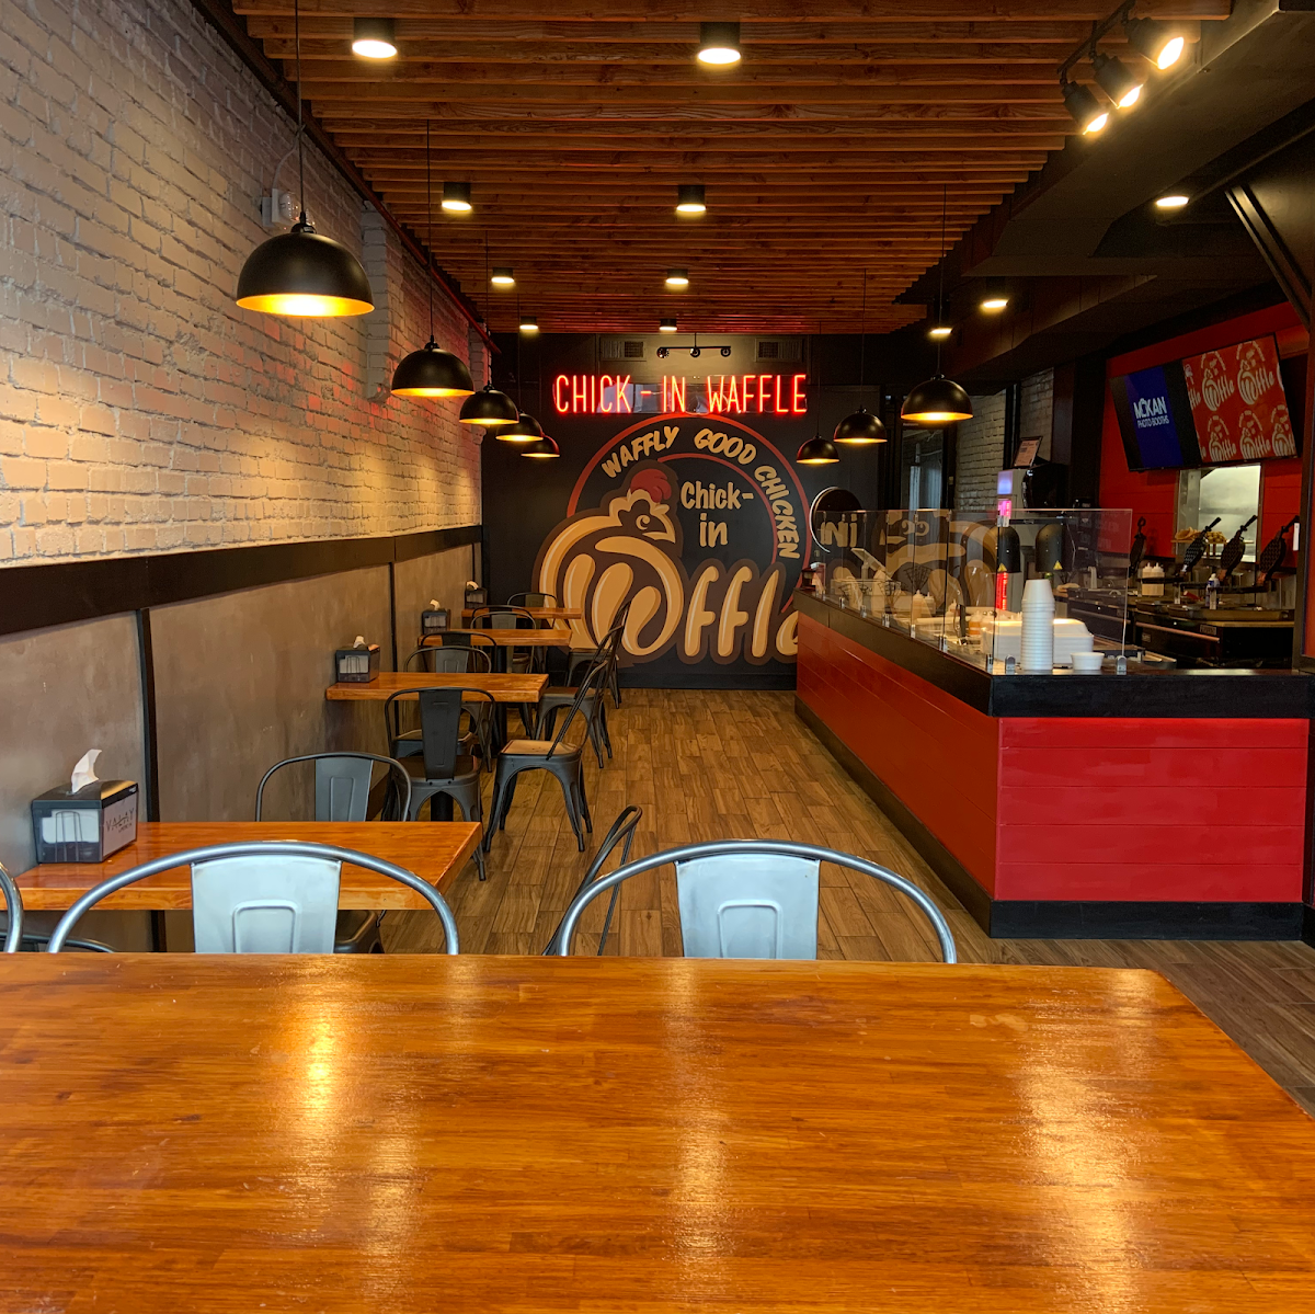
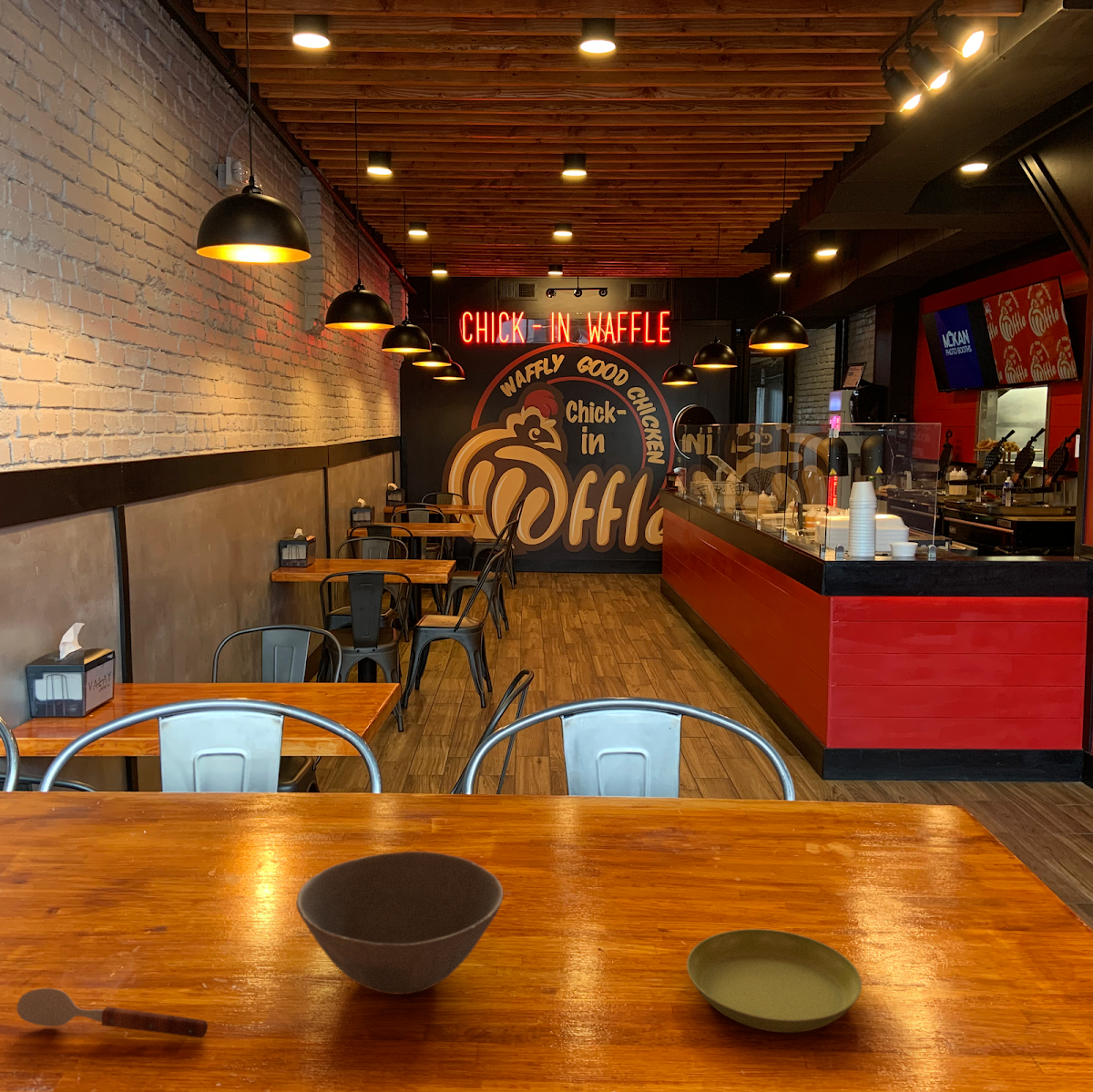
+ bowl (402, 935)
+ saucer (771, 982)
+ soupspoon (112, 1012)
